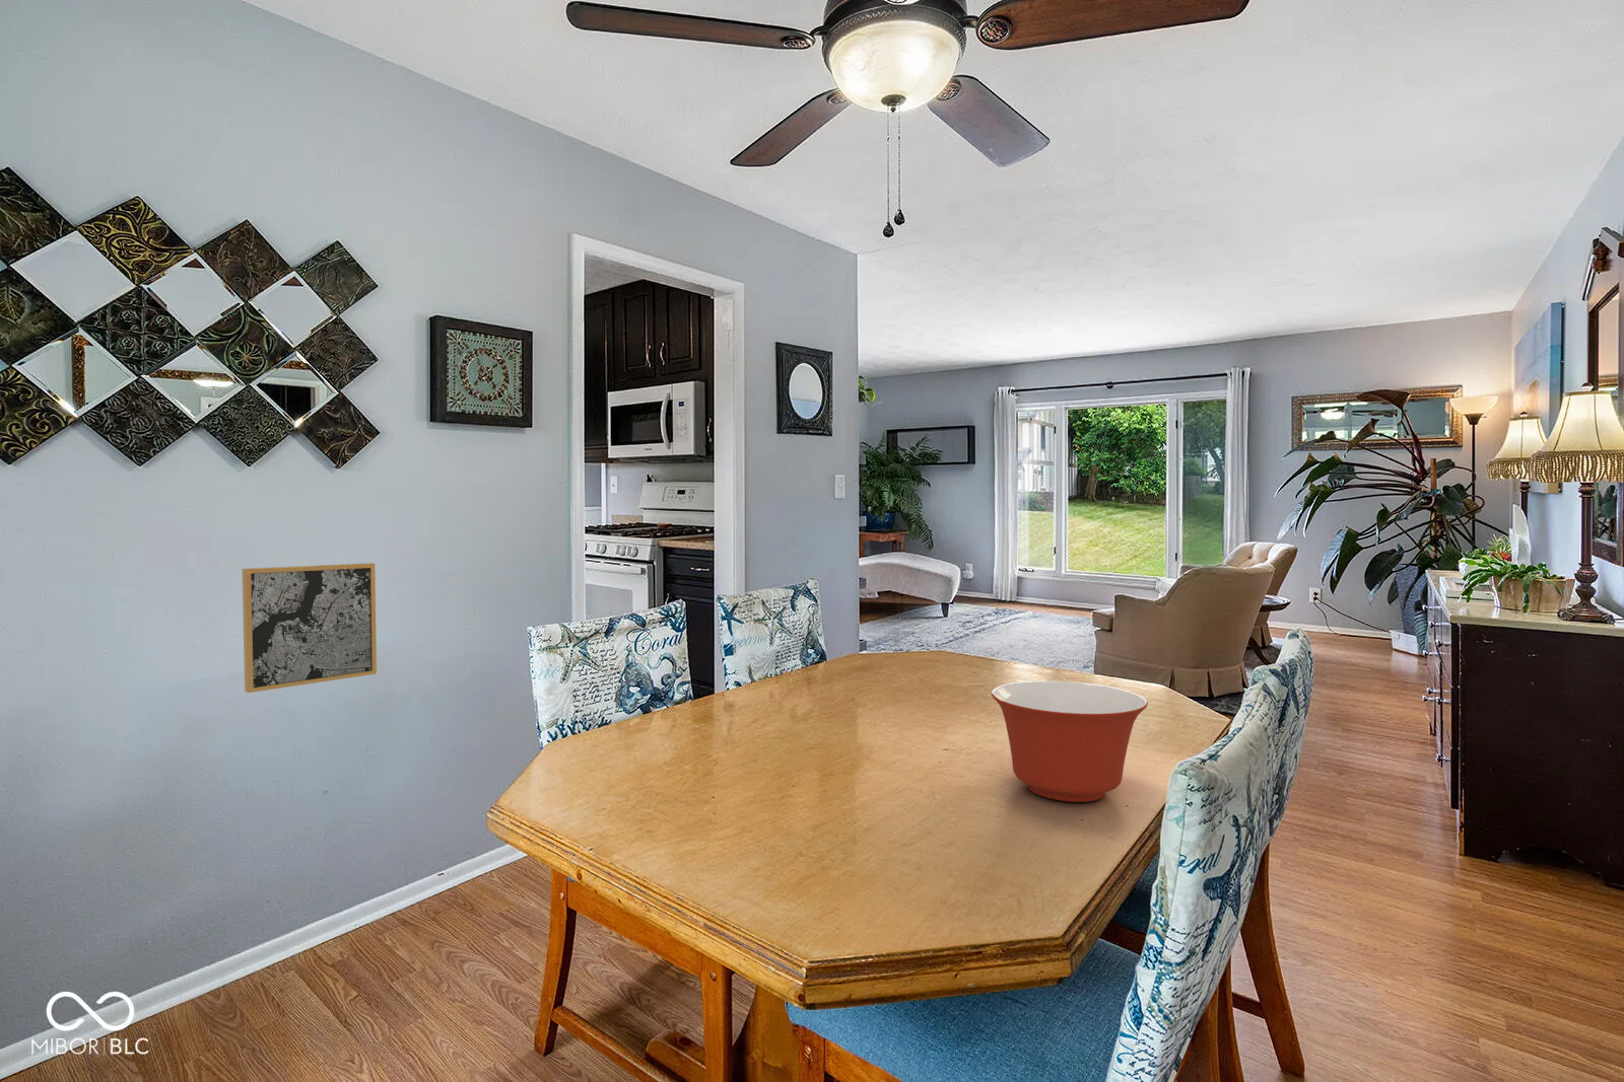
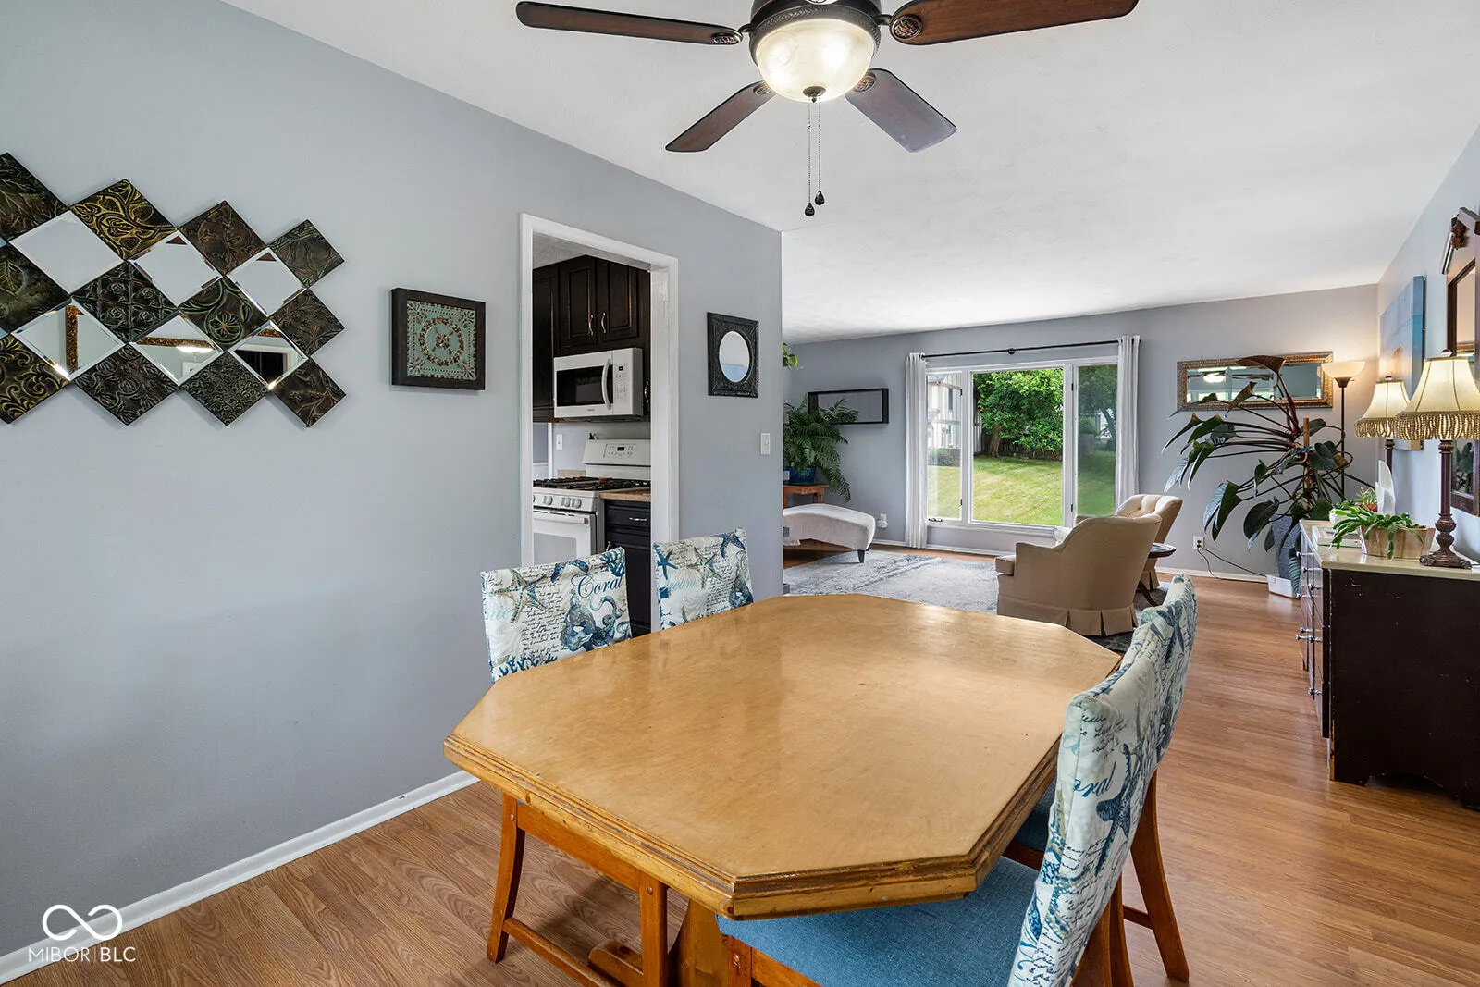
- mixing bowl (1067, 743)
- wall art (313, 623)
